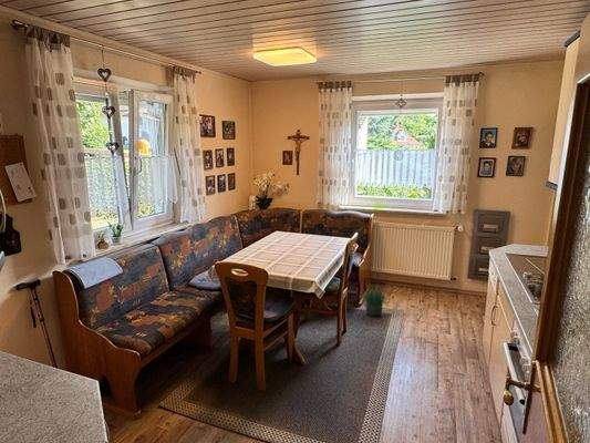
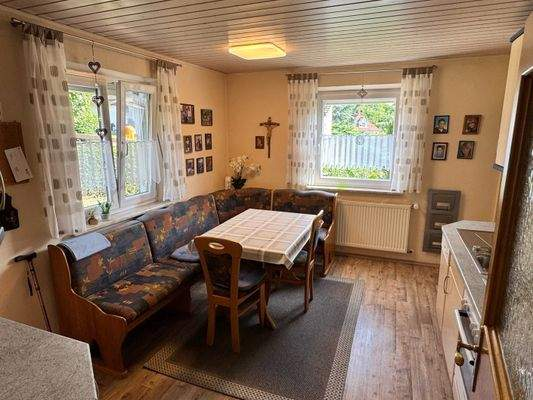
- potted plant (374, 297)
